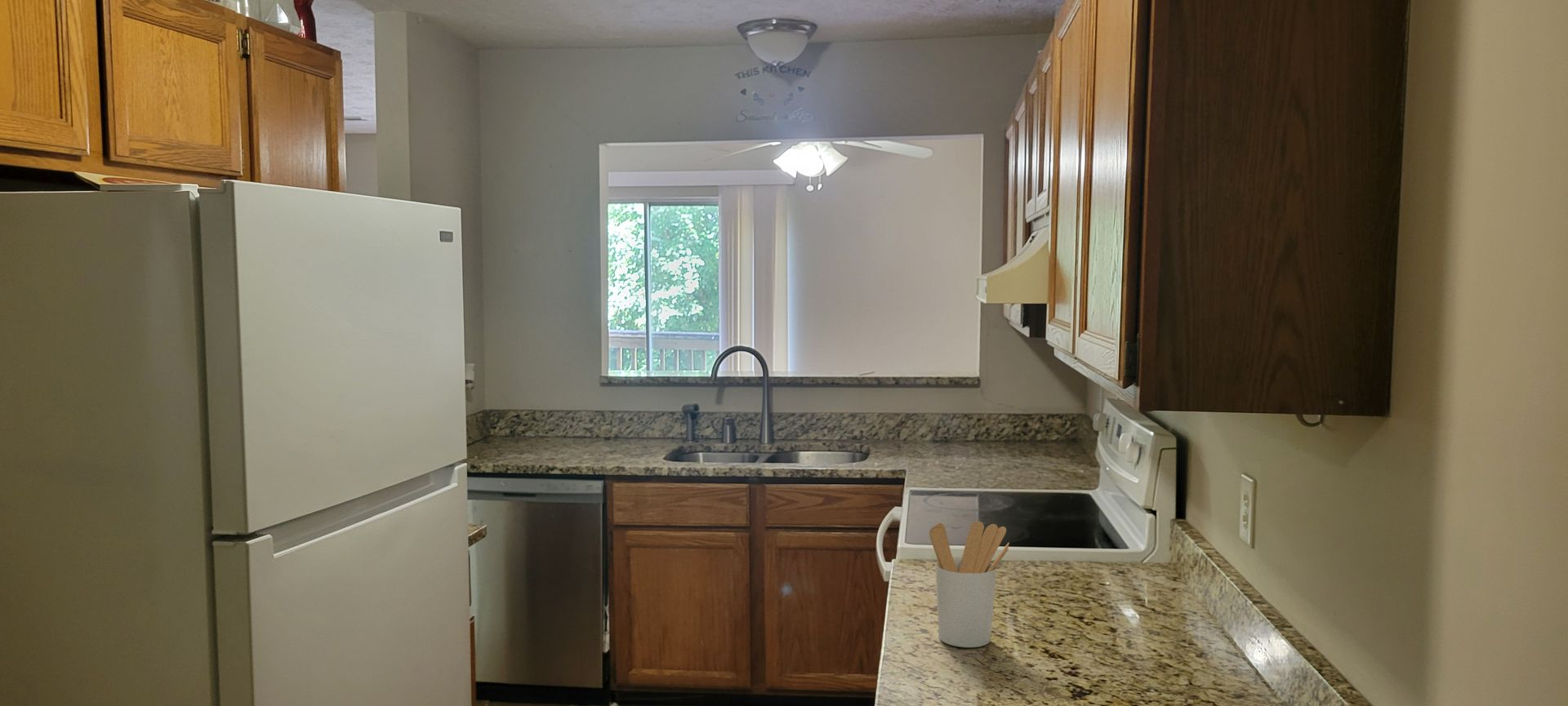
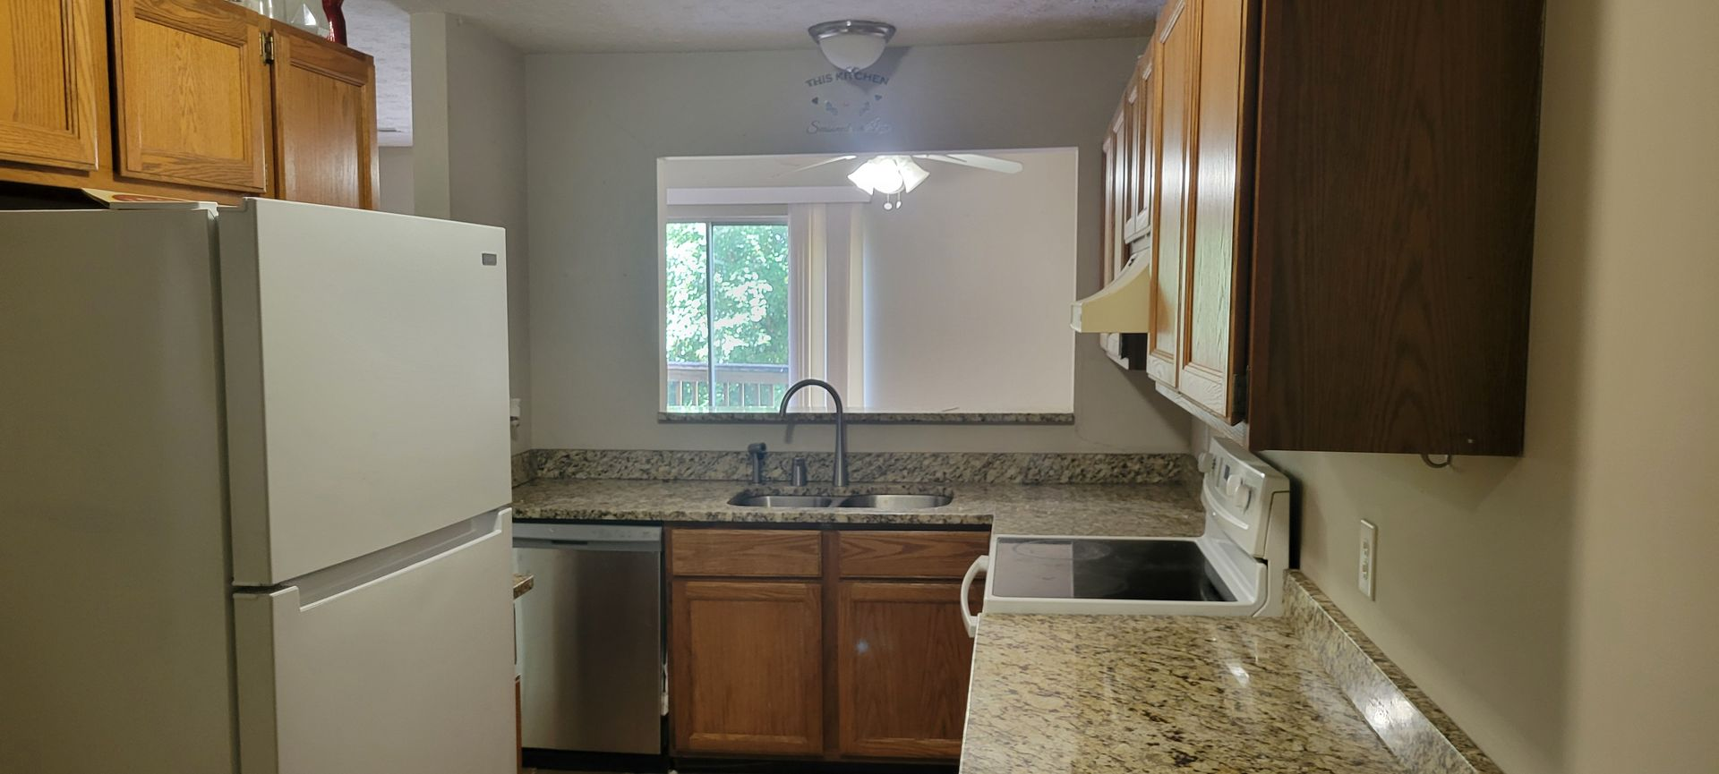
- utensil holder (972, 579)
